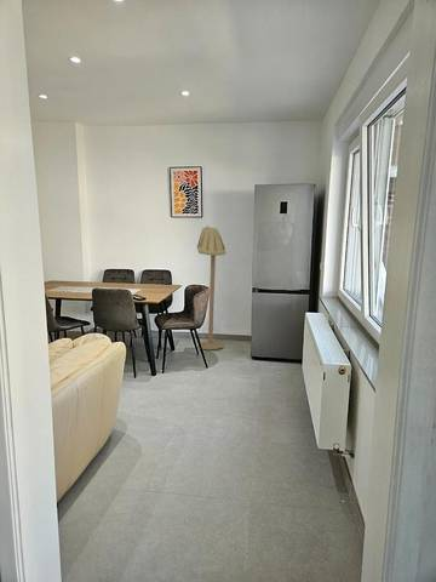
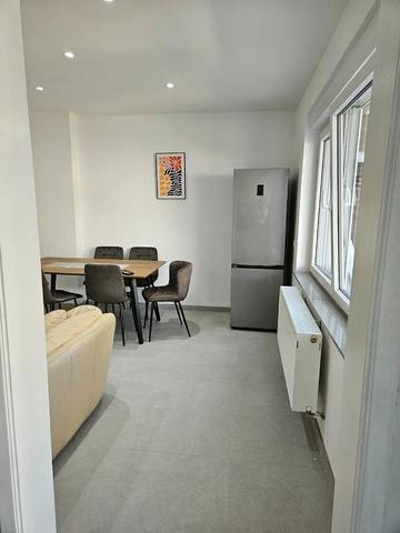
- floor lamp (211, 286)
